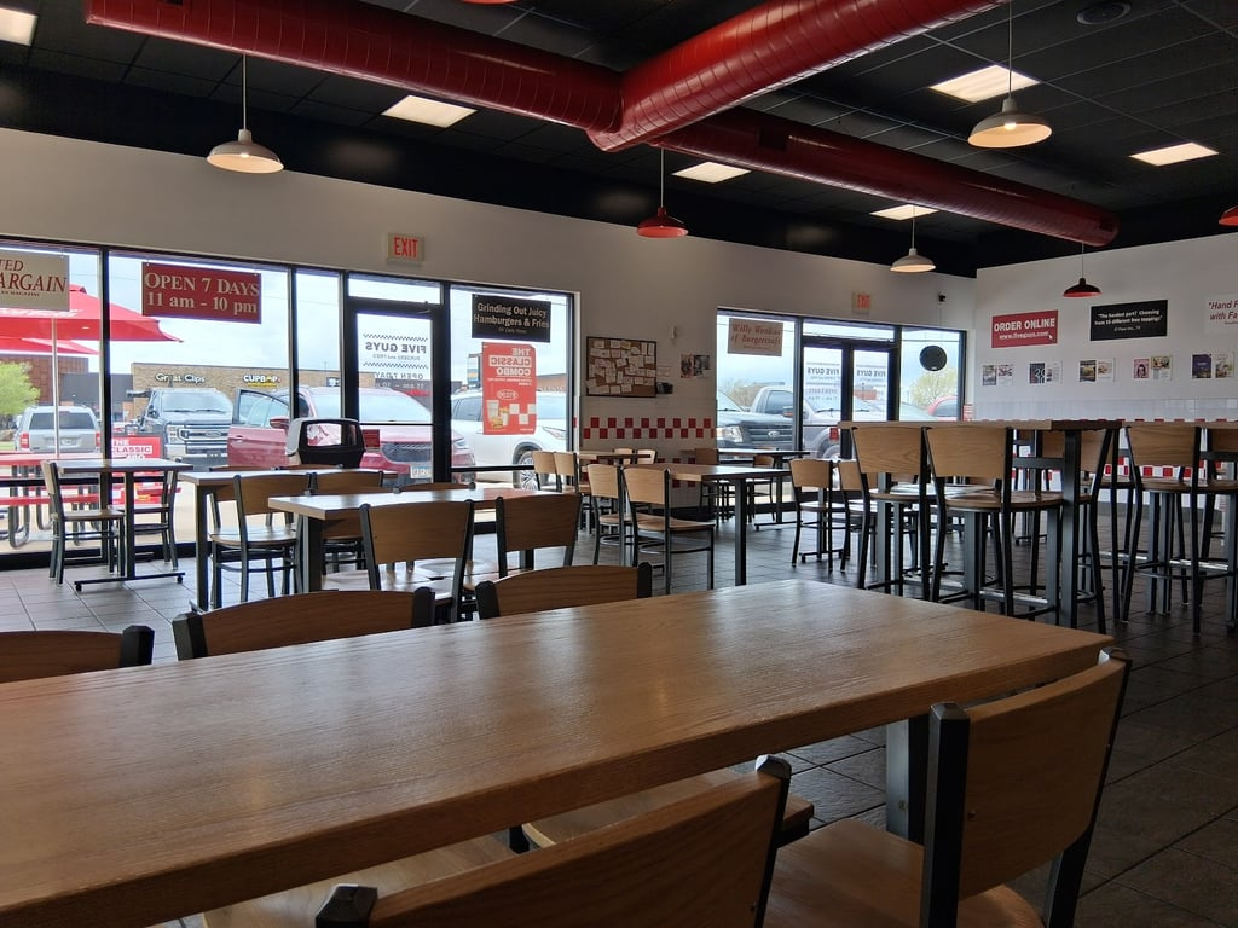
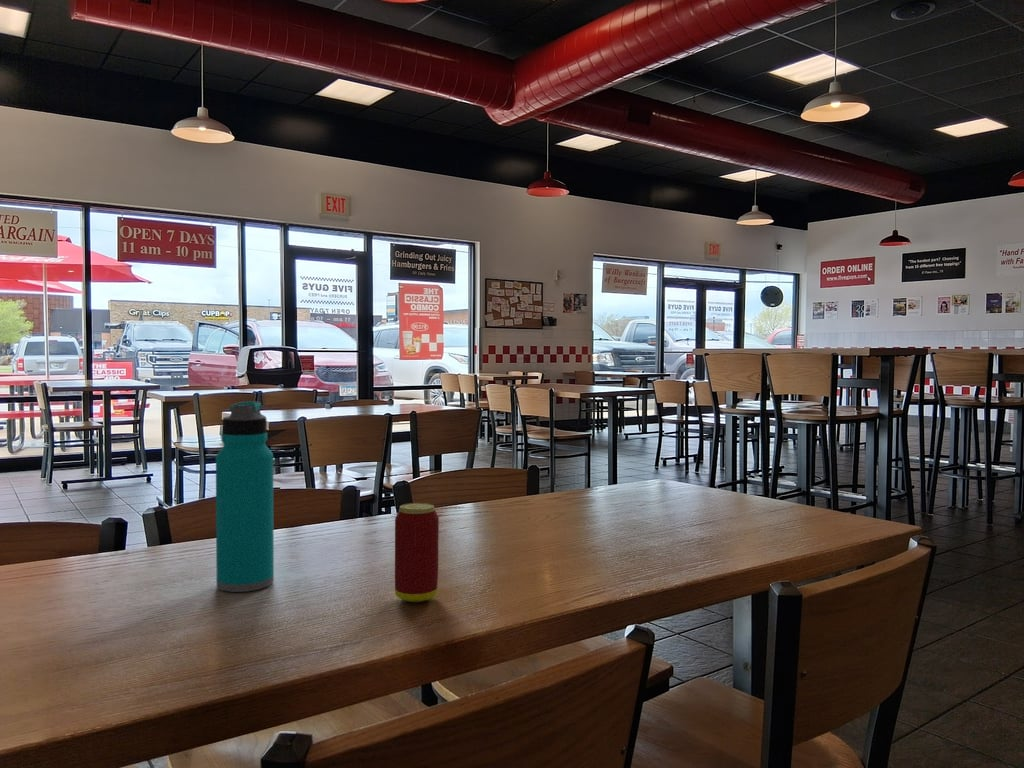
+ beverage can (416, 552)
+ water bottle (245, 493)
